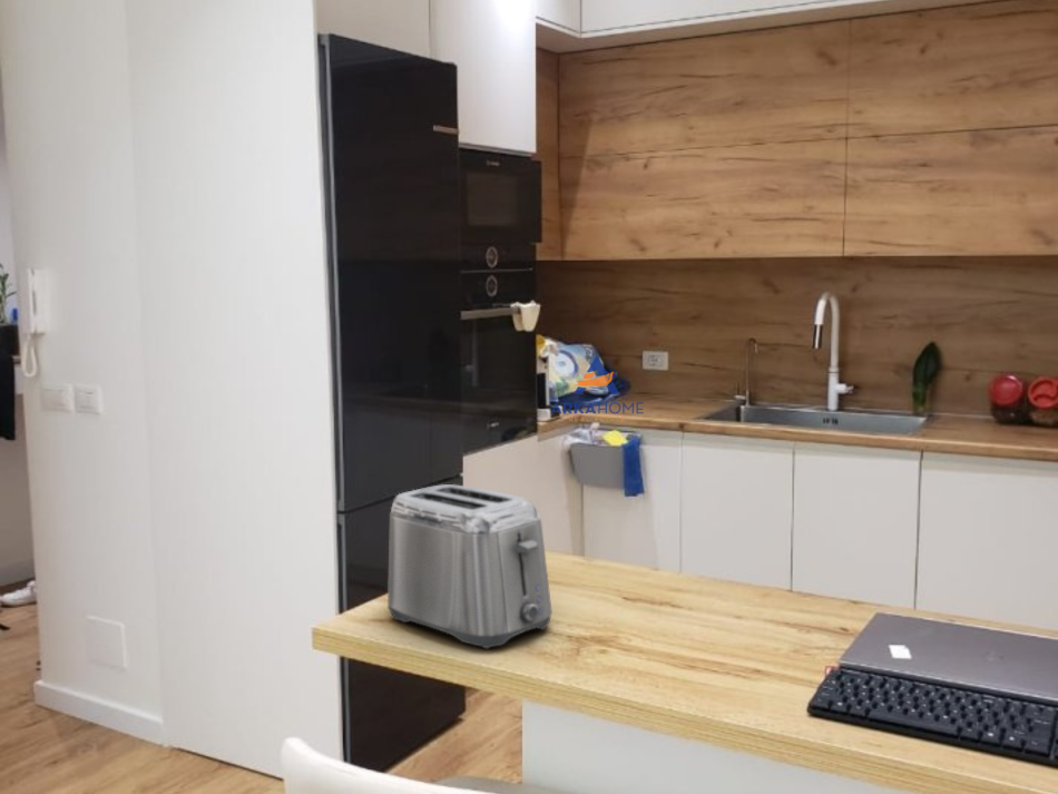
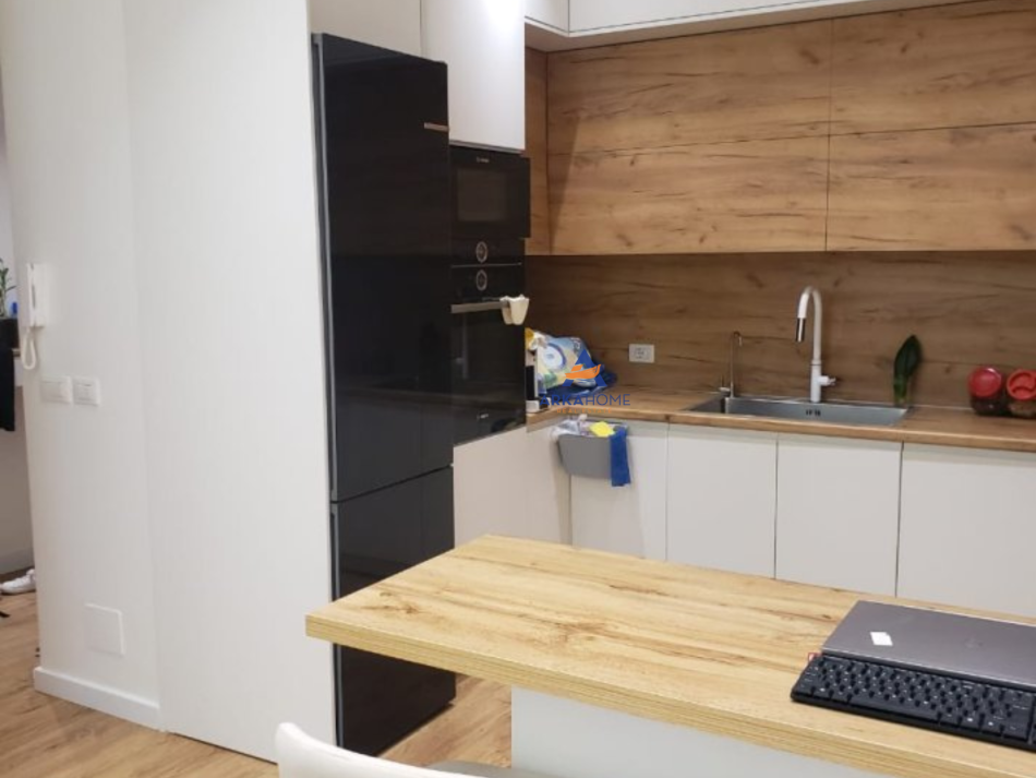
- toaster (461, 558)
